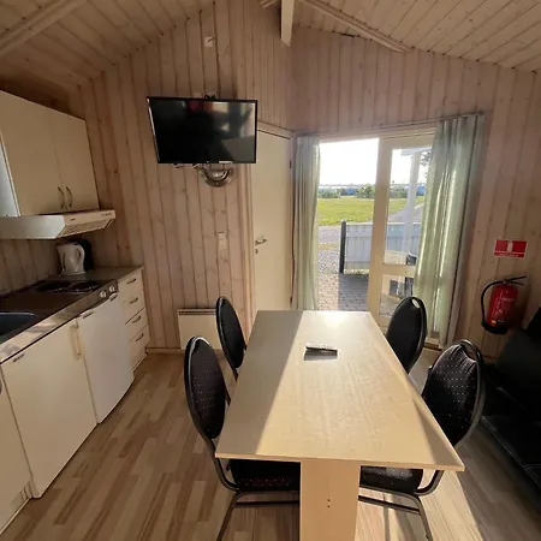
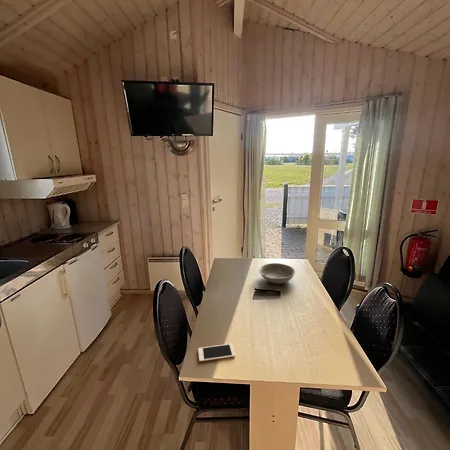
+ cell phone (216, 352)
+ bowl (276, 275)
